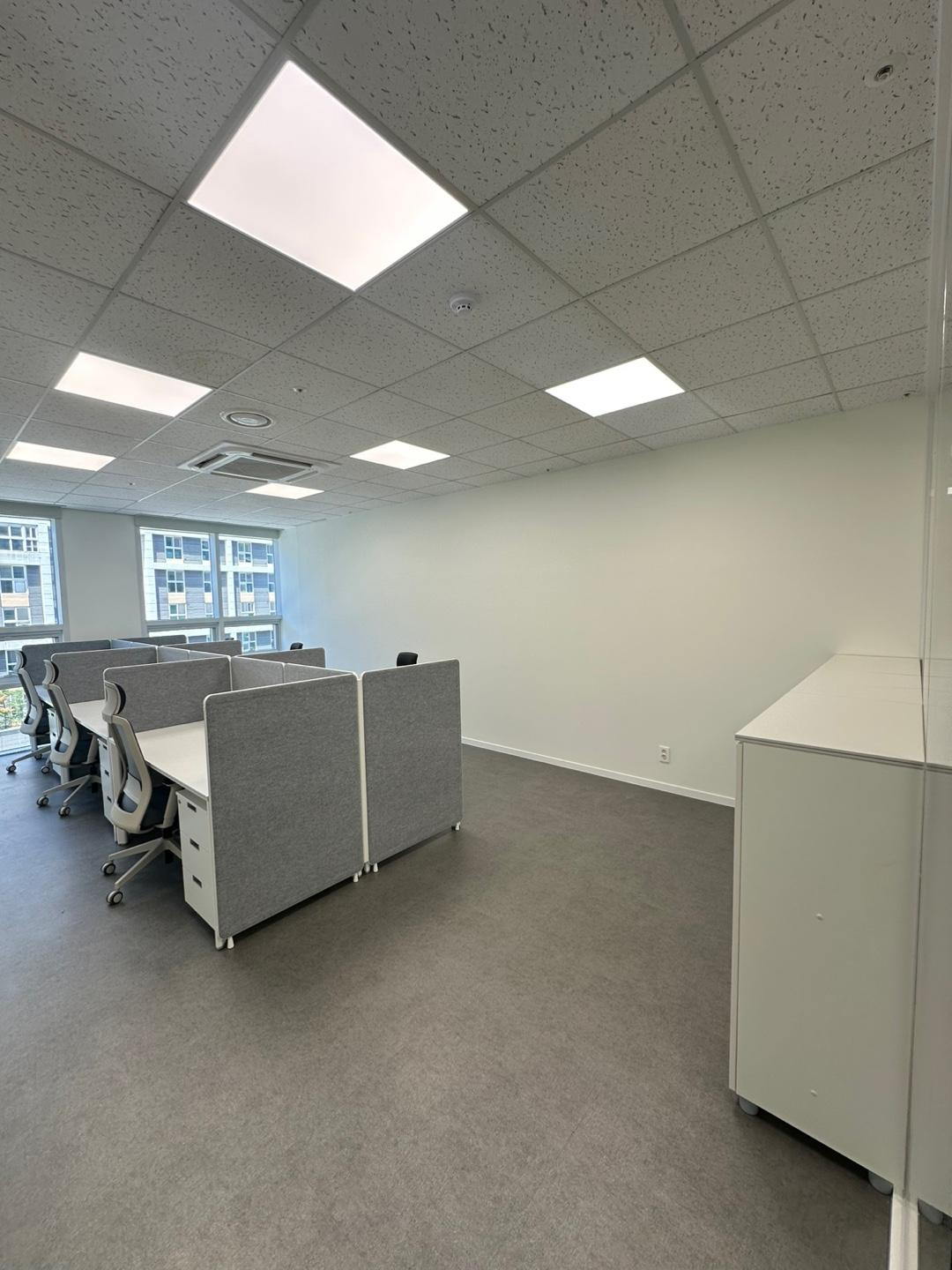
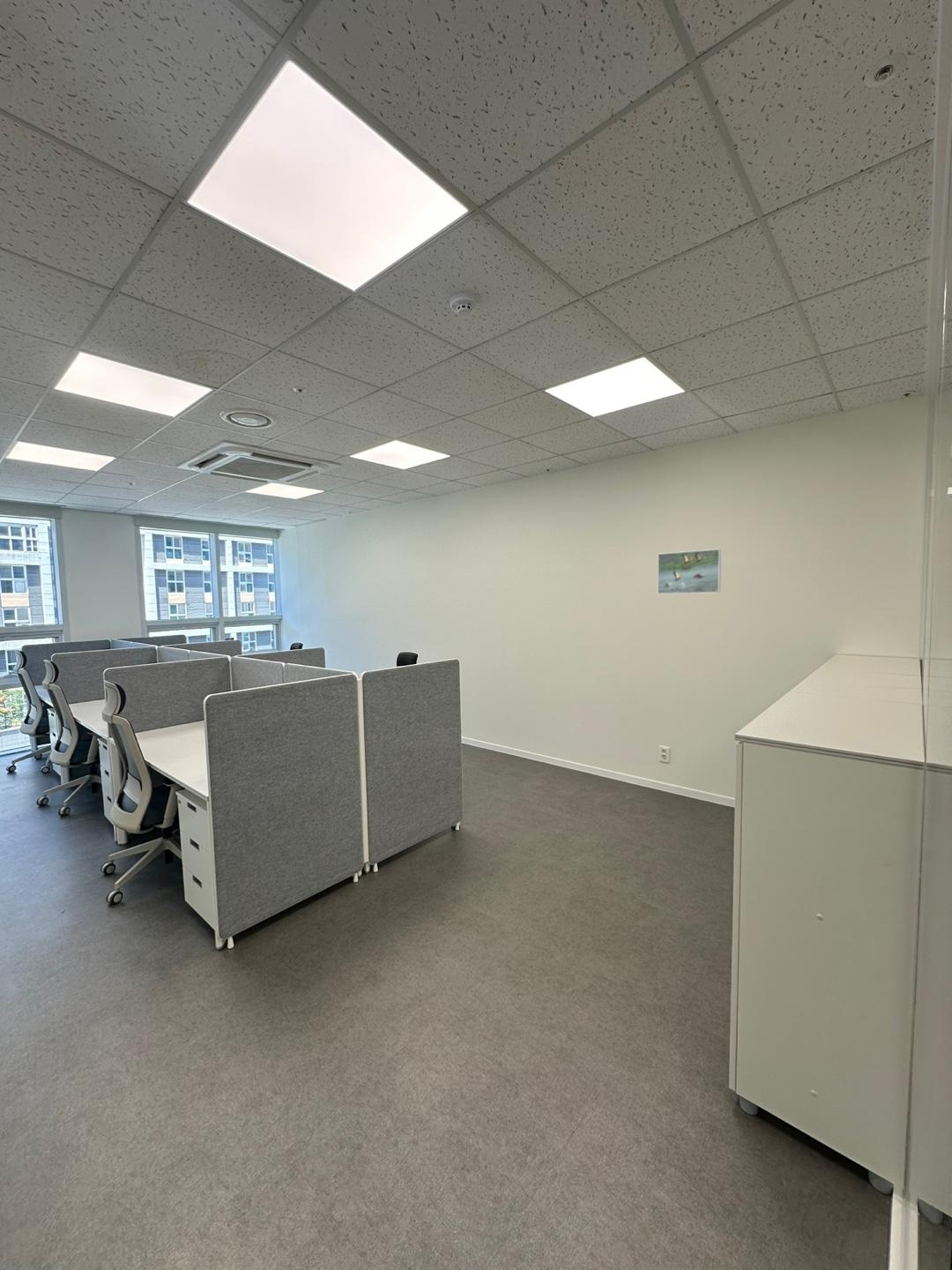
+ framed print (688, 572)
